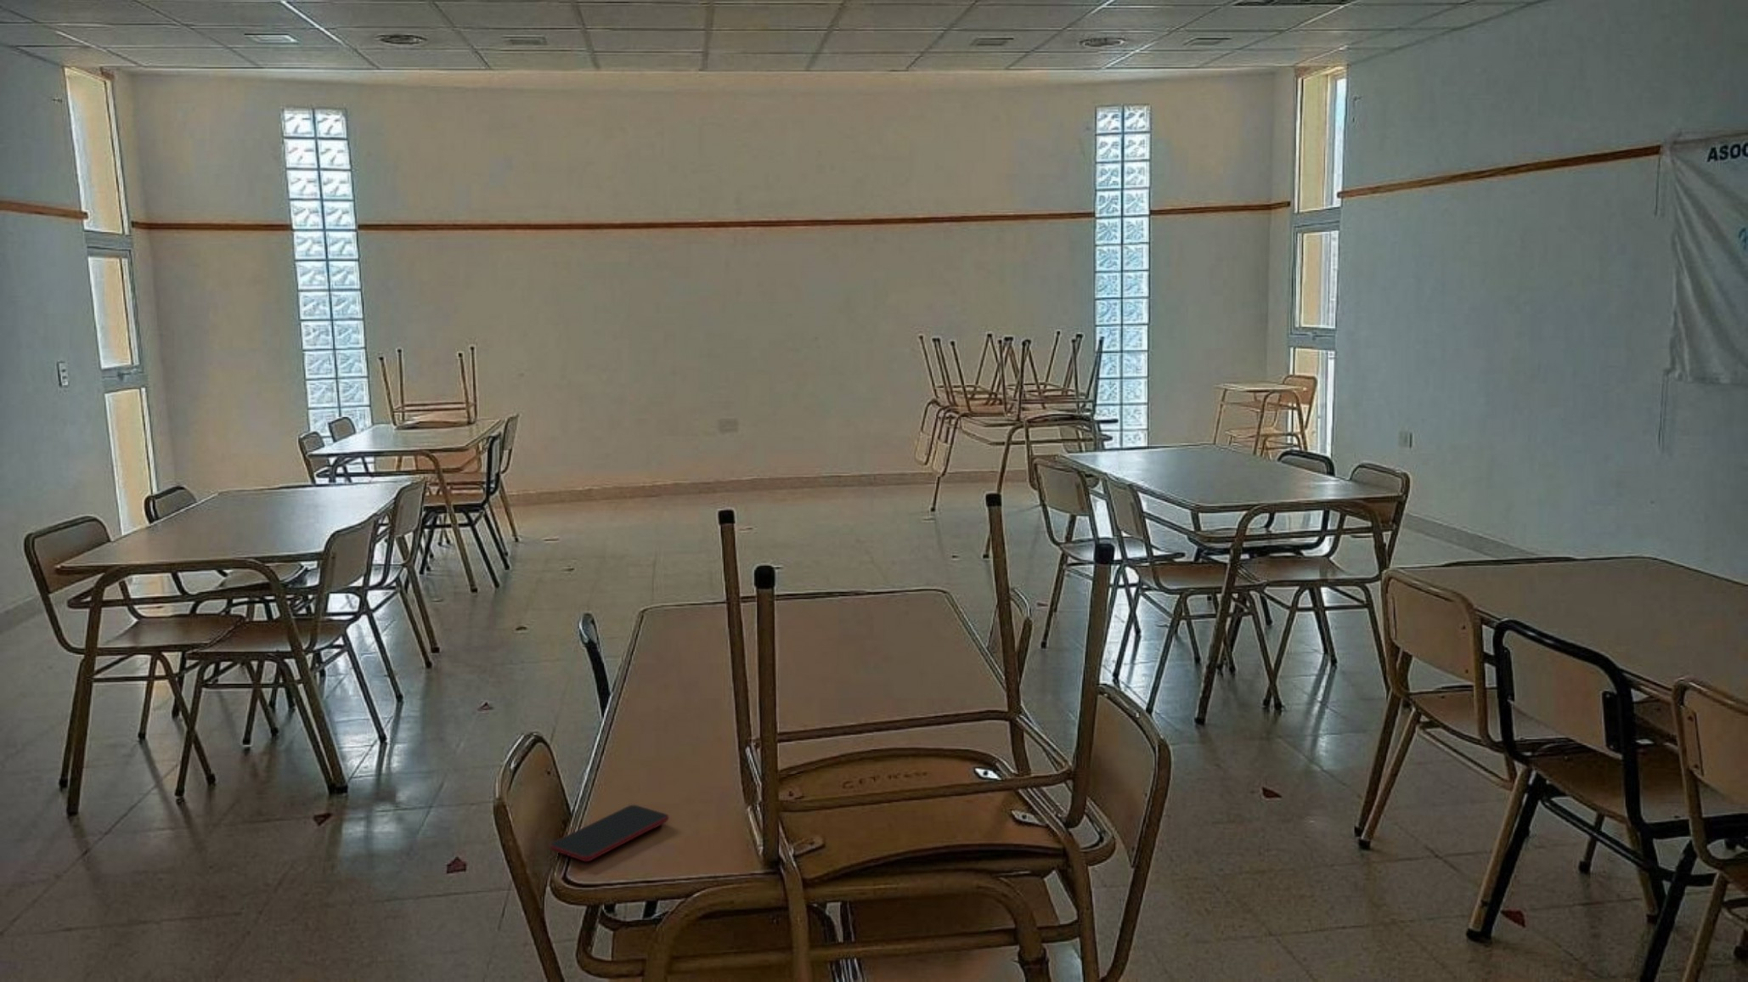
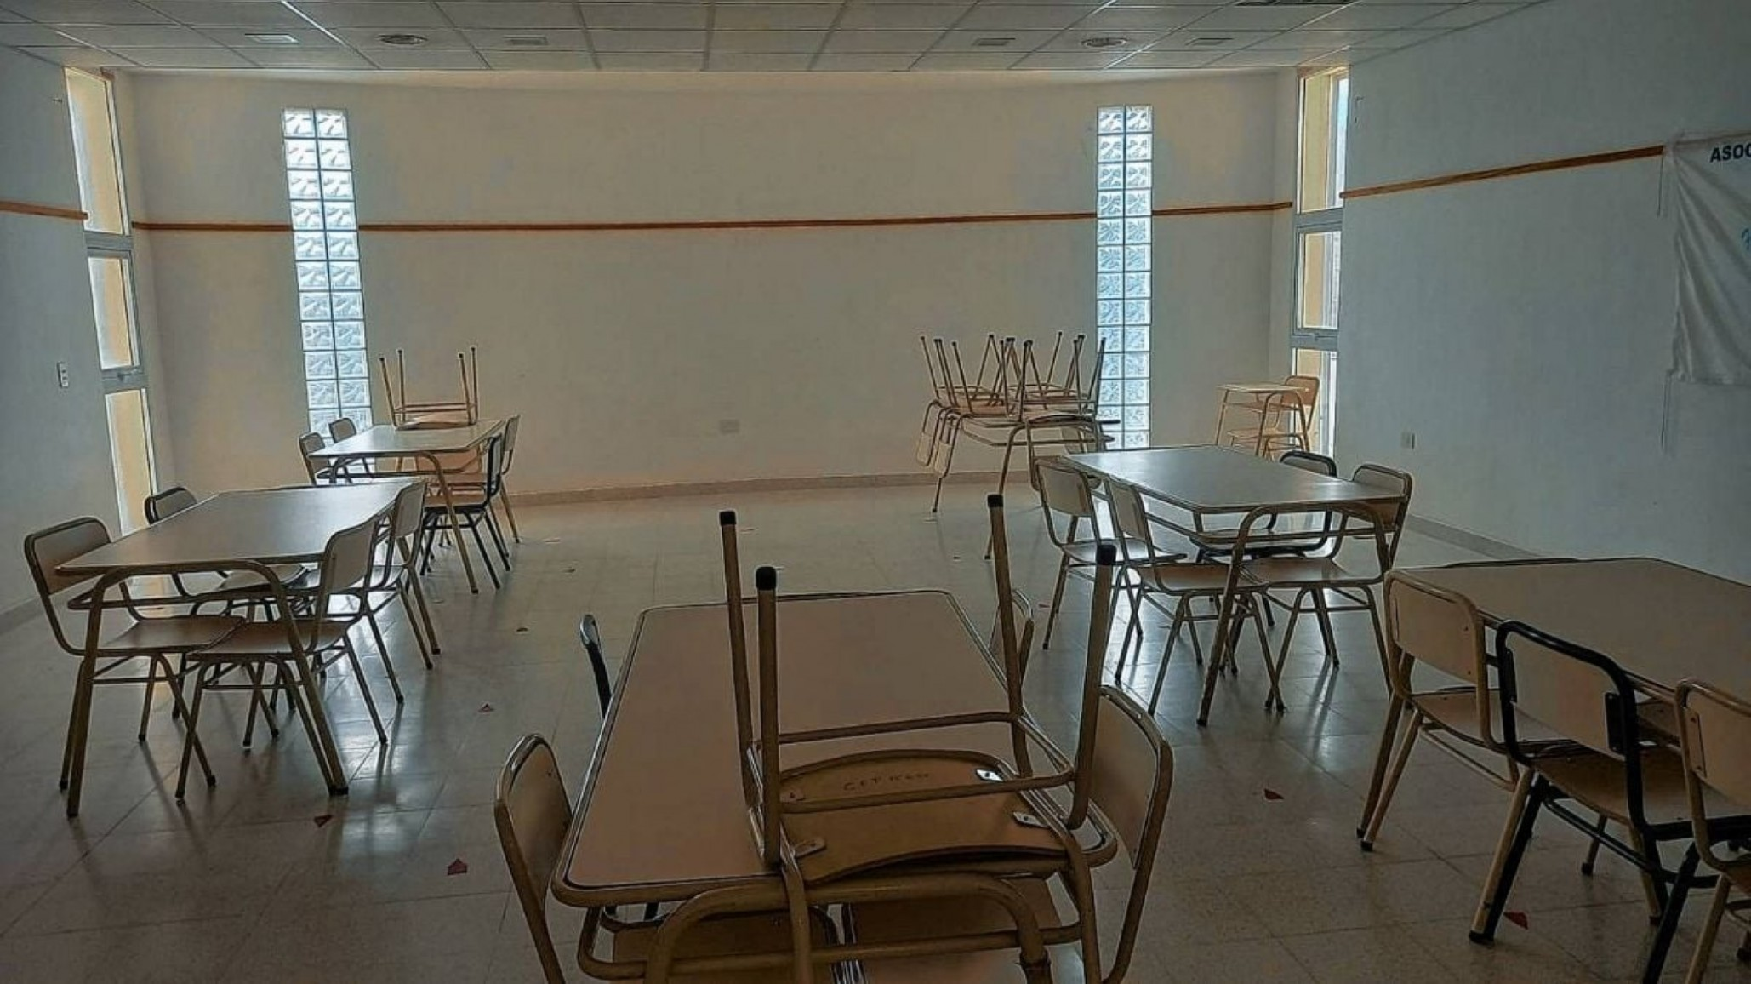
- smartphone (611, 832)
